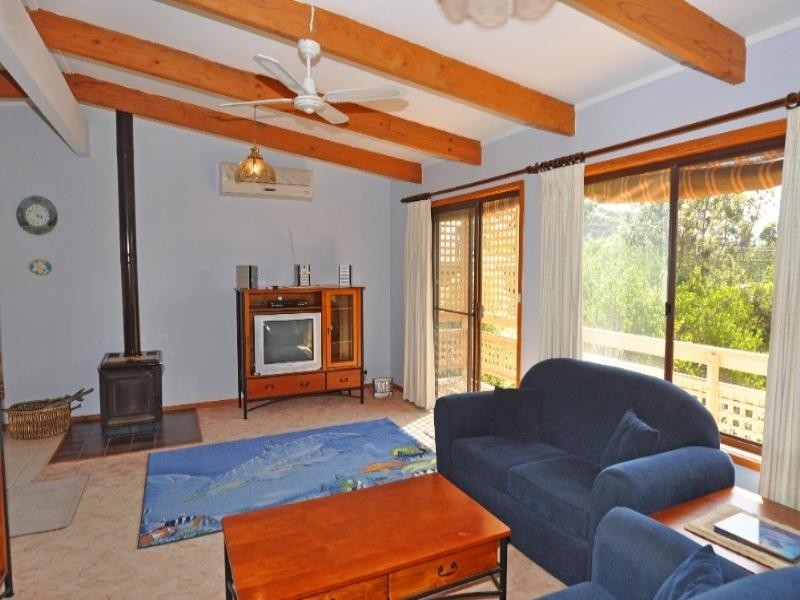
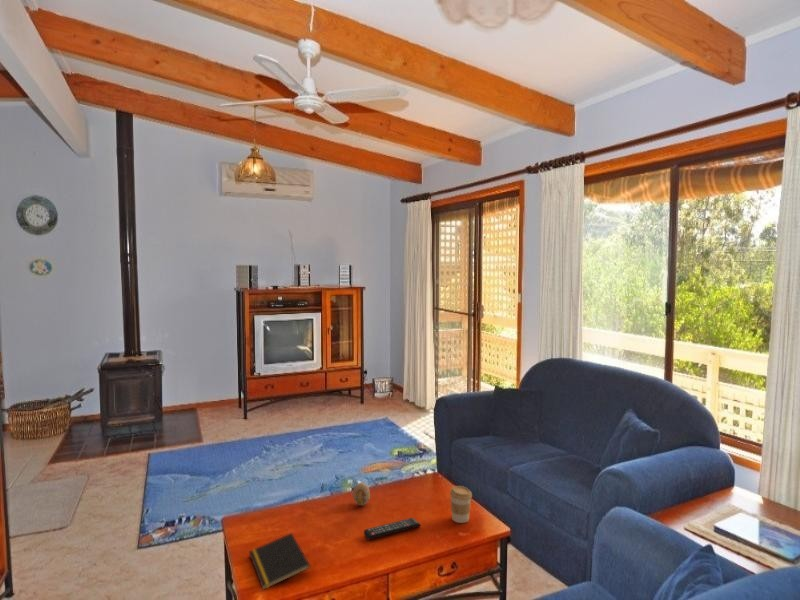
+ remote control (392, 528)
+ notepad (278, 559)
+ decorative egg (361, 493)
+ coffee cup (460, 503)
